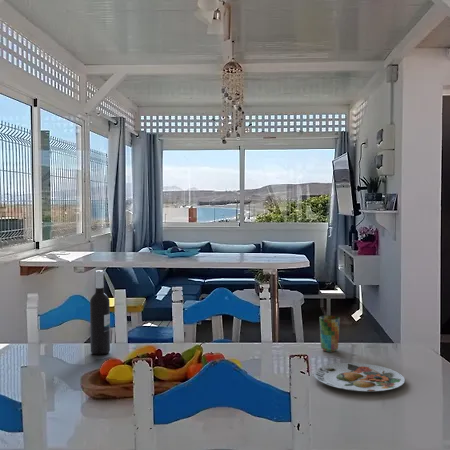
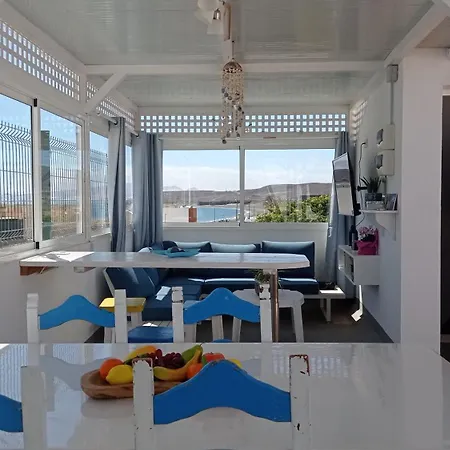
- wine bottle (99, 311)
- cup (329, 333)
- plate (358, 377)
